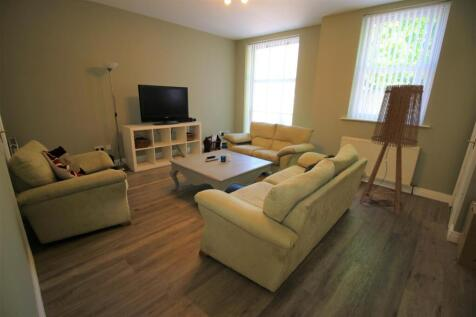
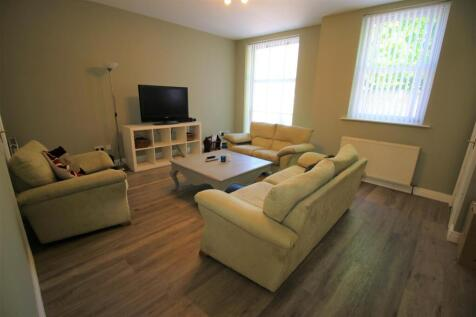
- floor lamp (392, 146)
